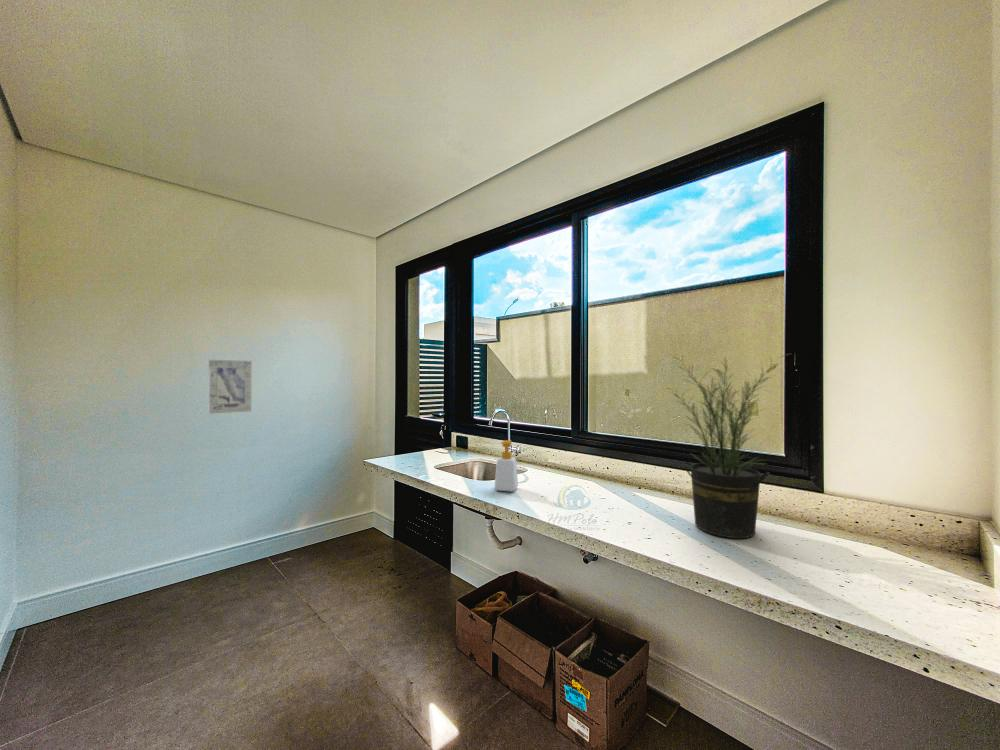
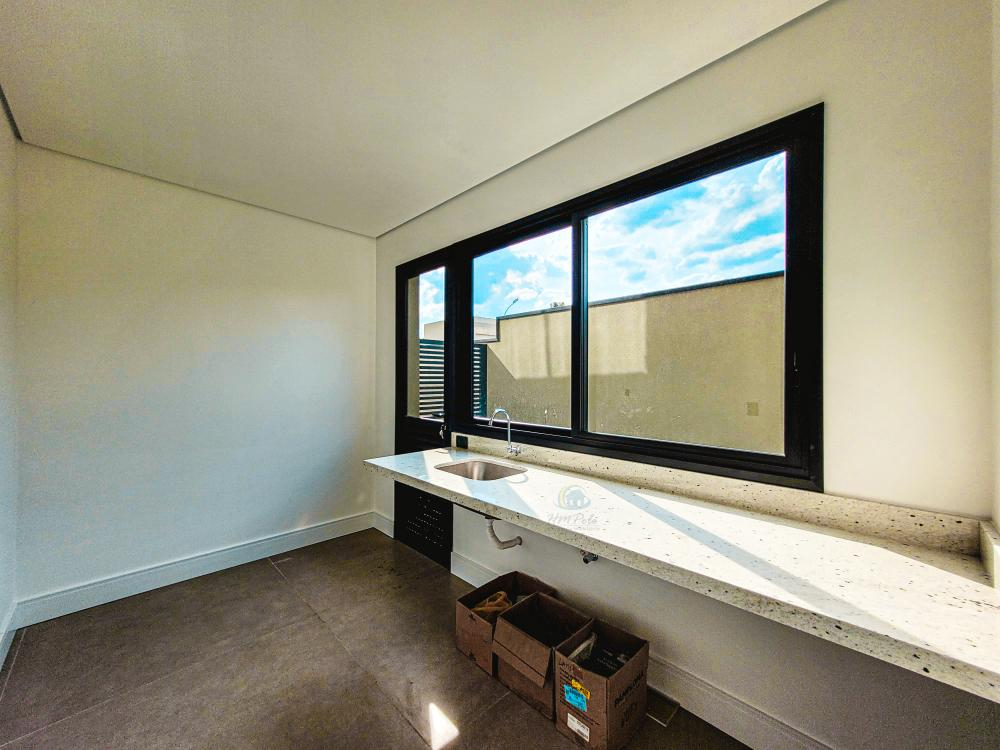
- potted plant (721, 439)
- soap bottle (507, 463)
- wall art (230, 386)
